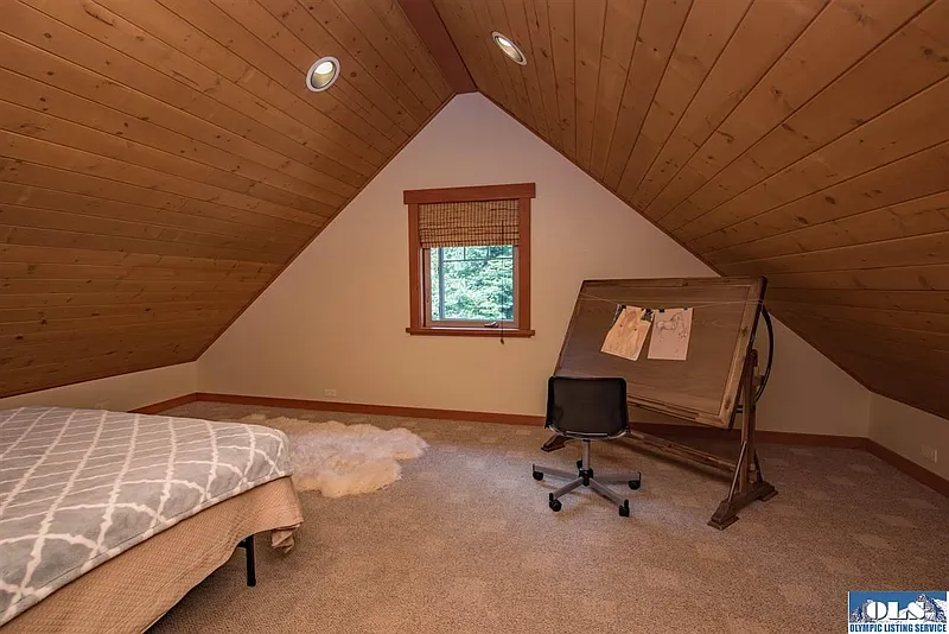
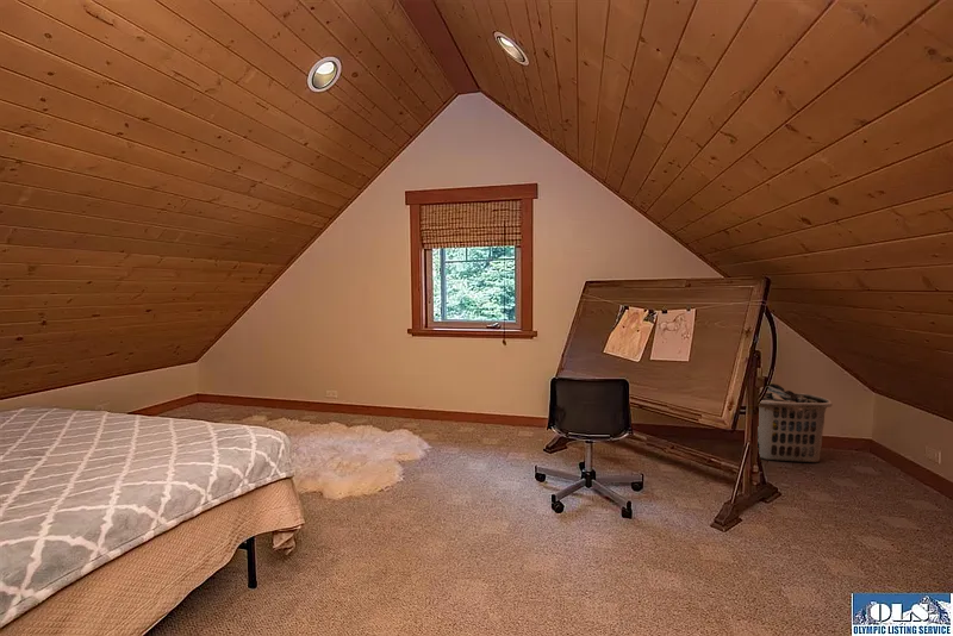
+ clothes hamper (784, 420)
